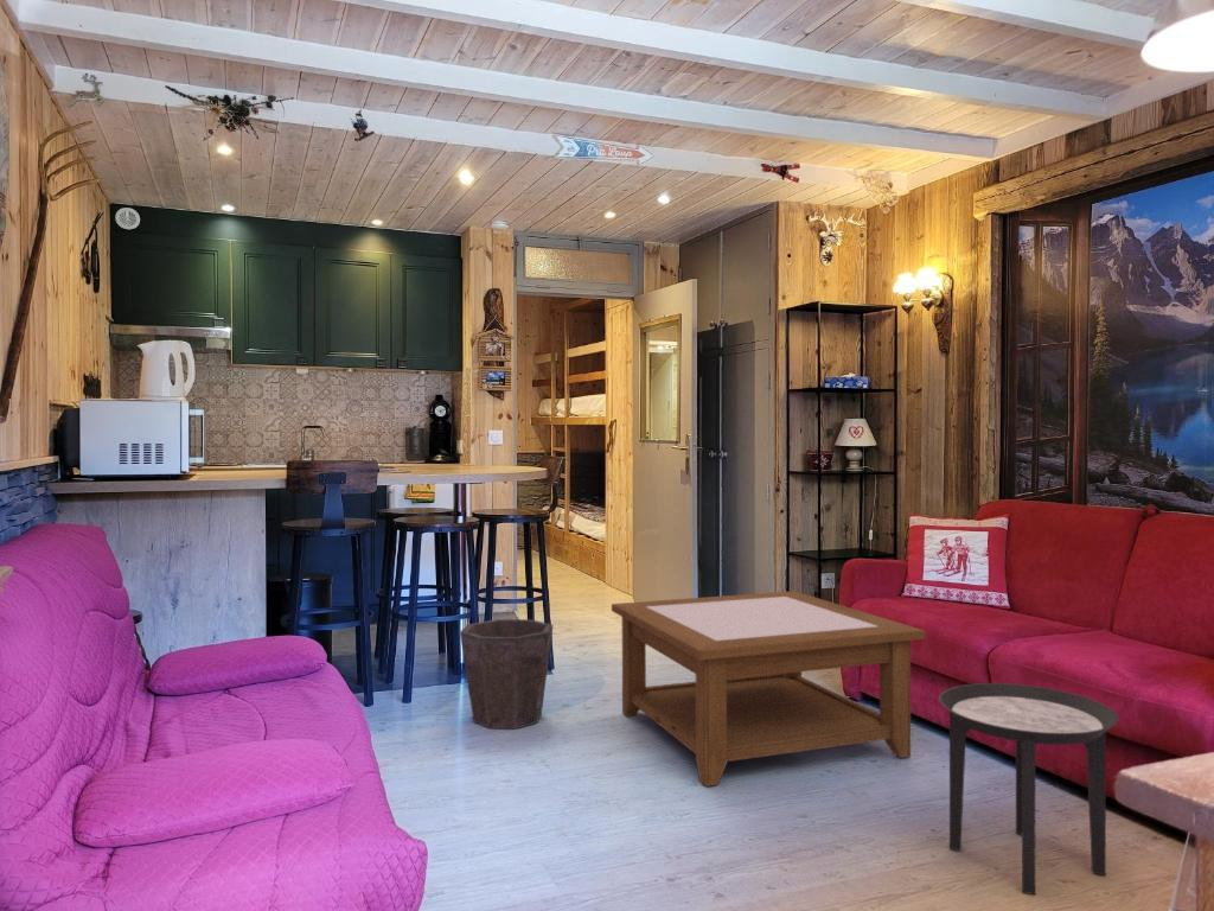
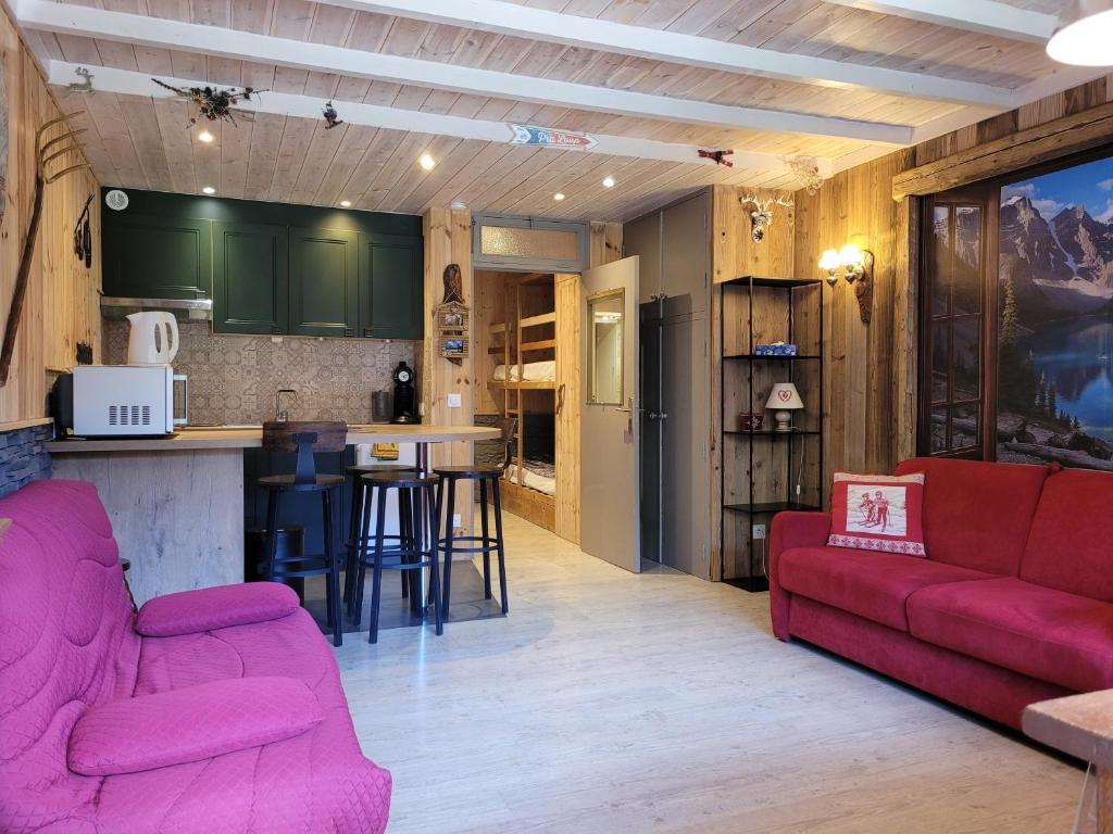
- waste bin (507, 673)
- side table (1024, 783)
- coffee table (755, 674)
